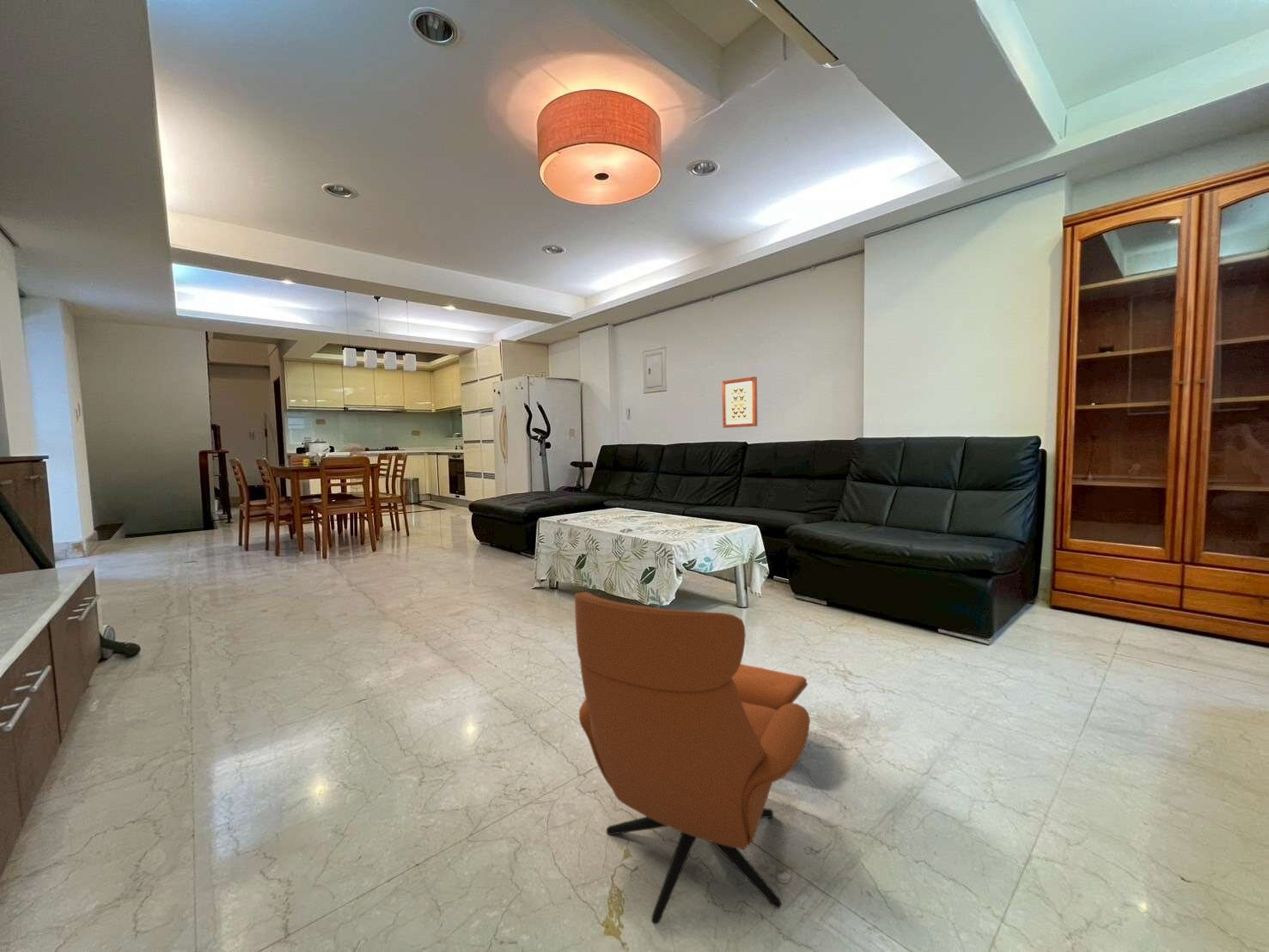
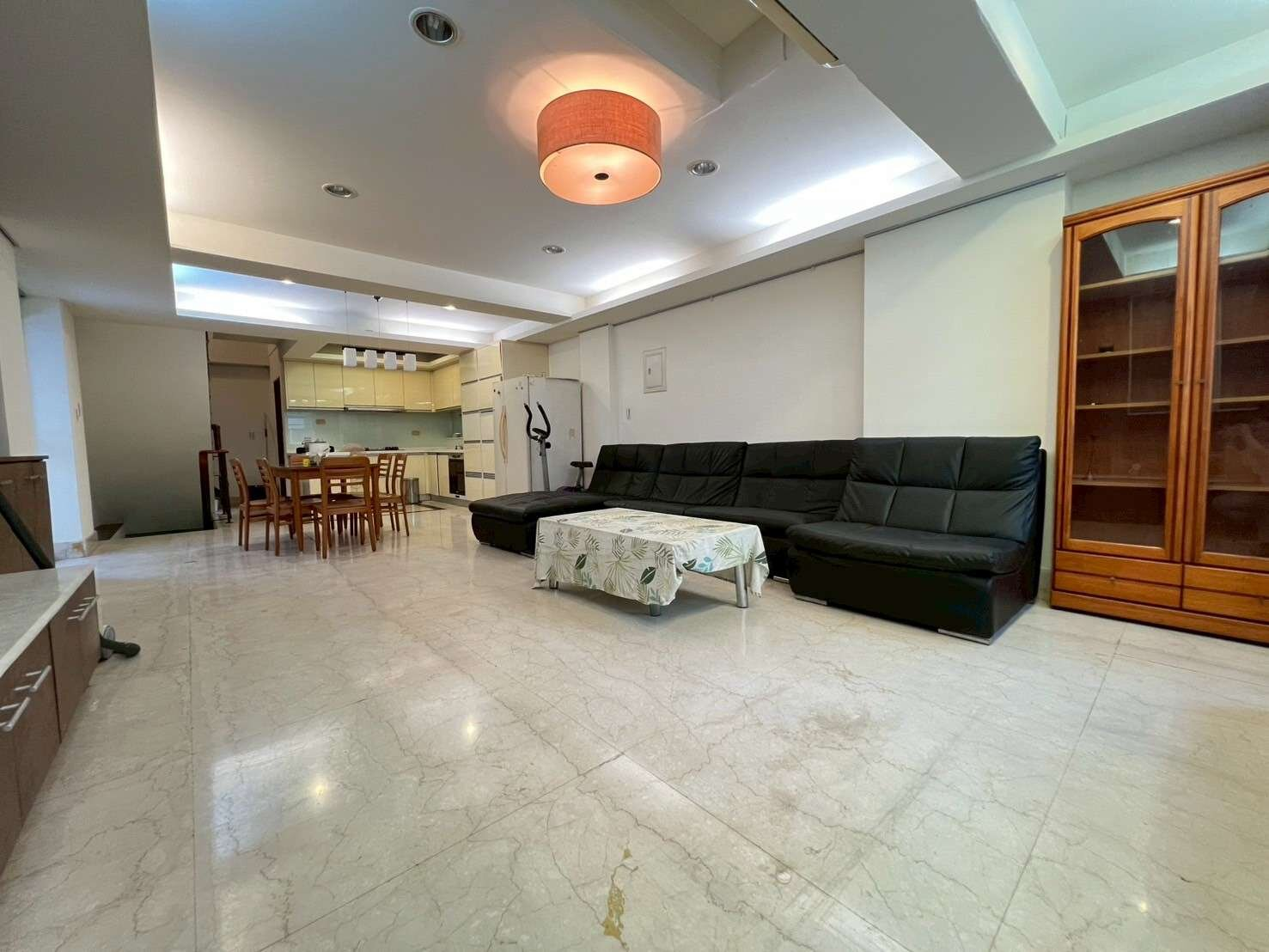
- wall art (739, 403)
- armchair (717, 682)
